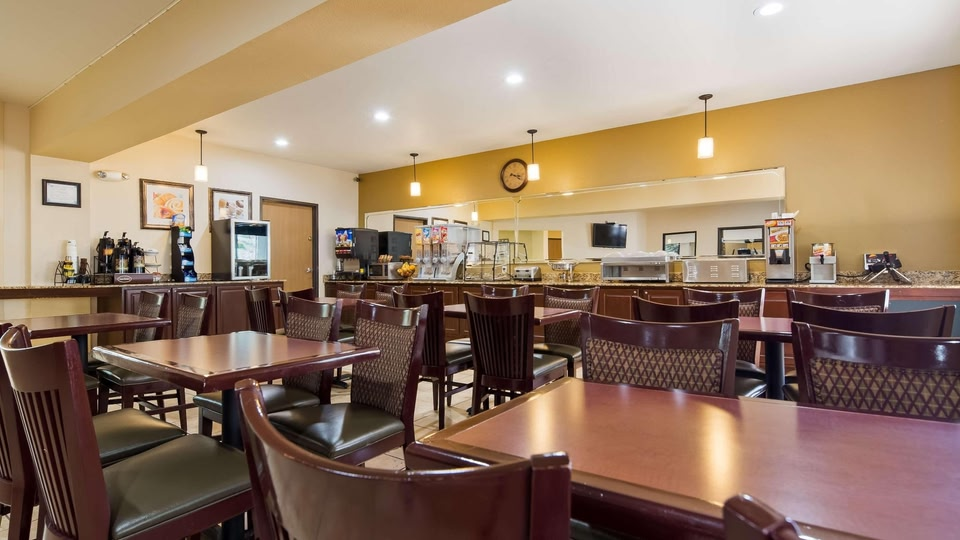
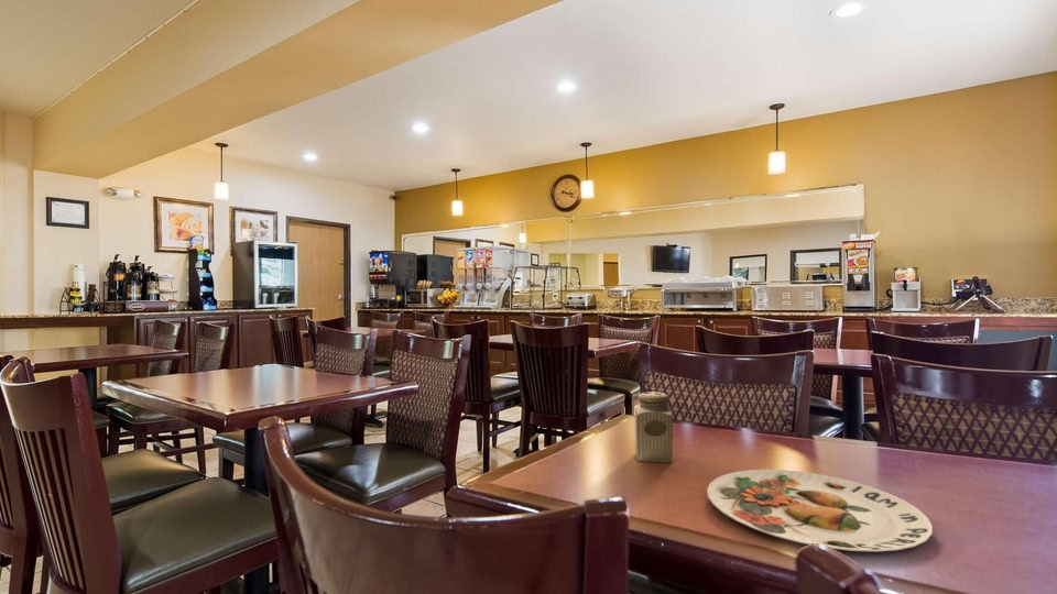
+ salt shaker (653, 425)
+ plate (809, 506)
